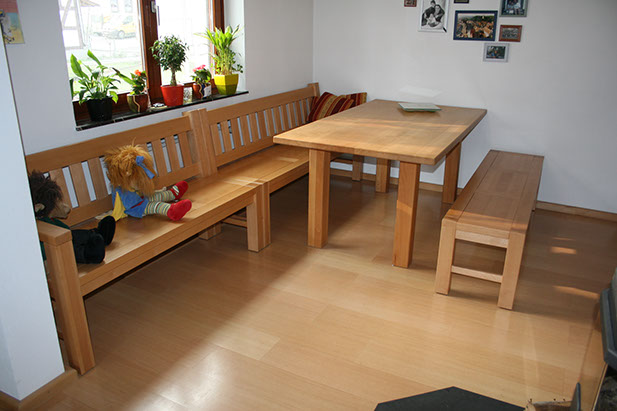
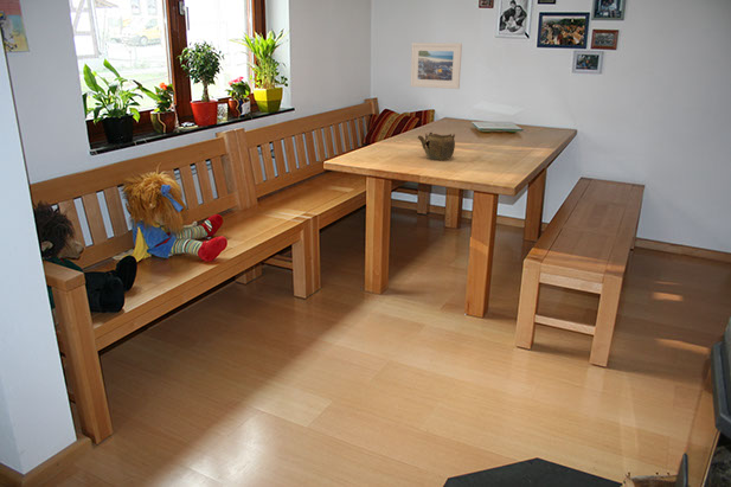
+ teapot (436, 145)
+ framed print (435, 65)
